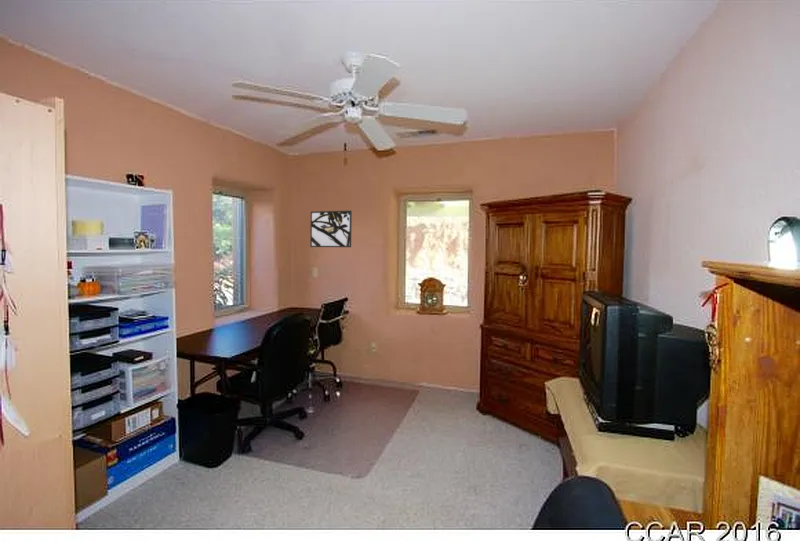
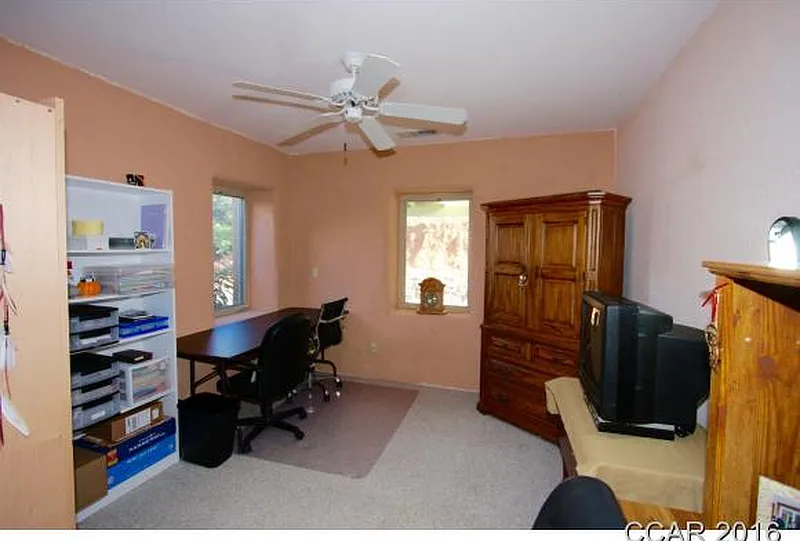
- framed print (330, 229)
